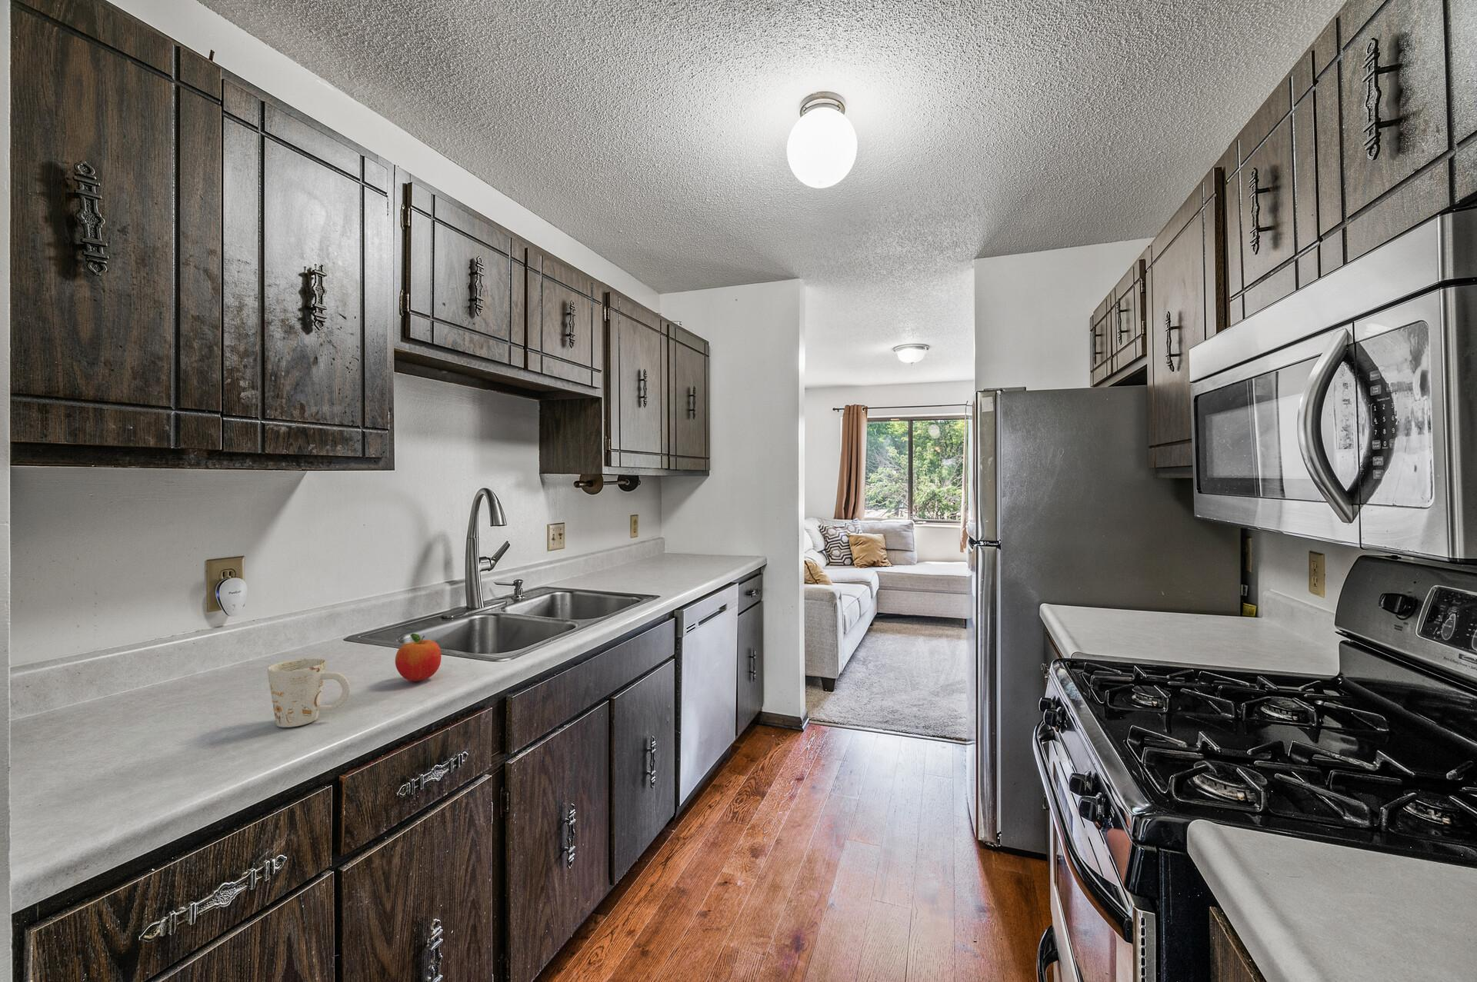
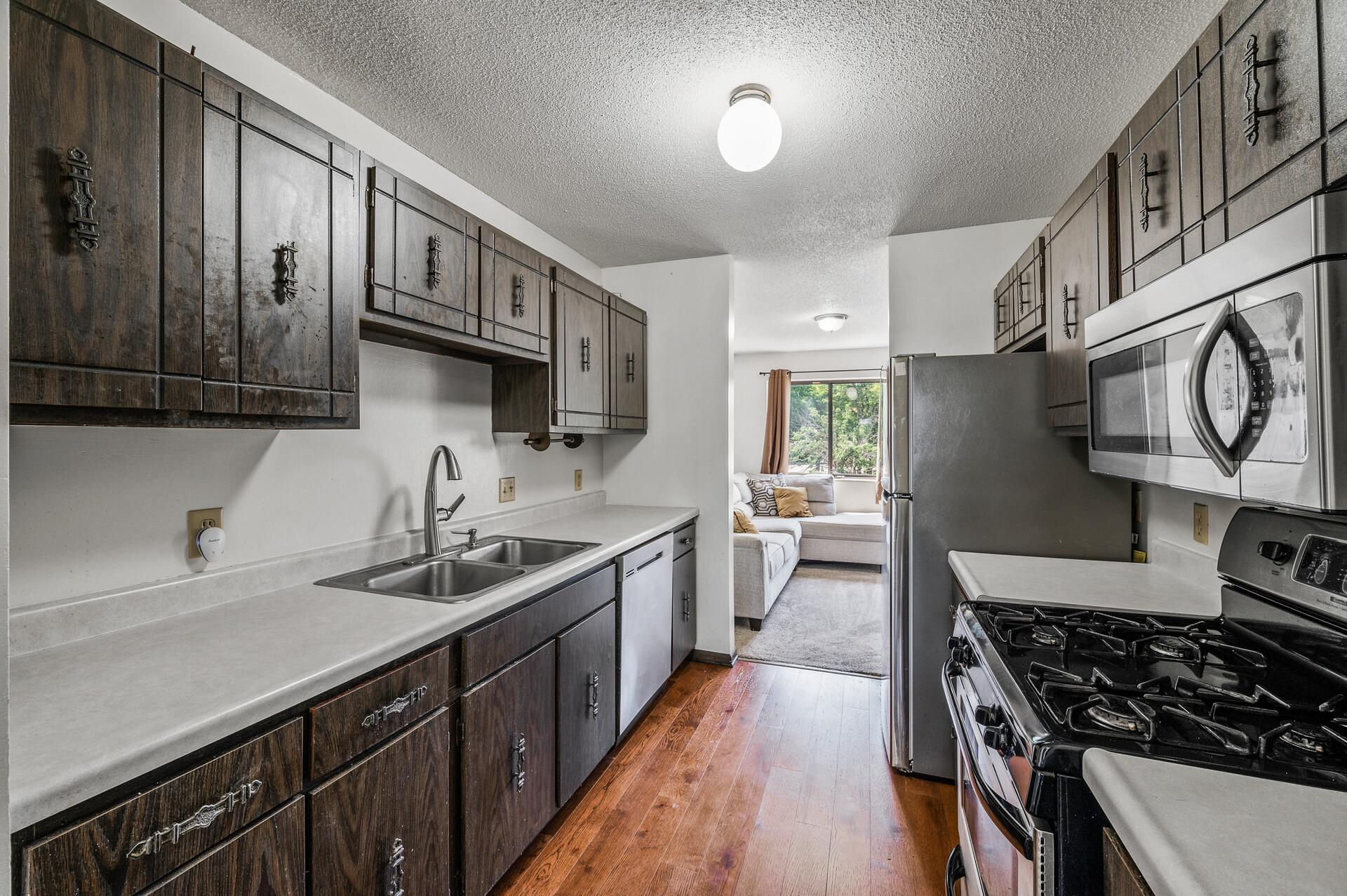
- fruit (418, 656)
- mug (310, 692)
